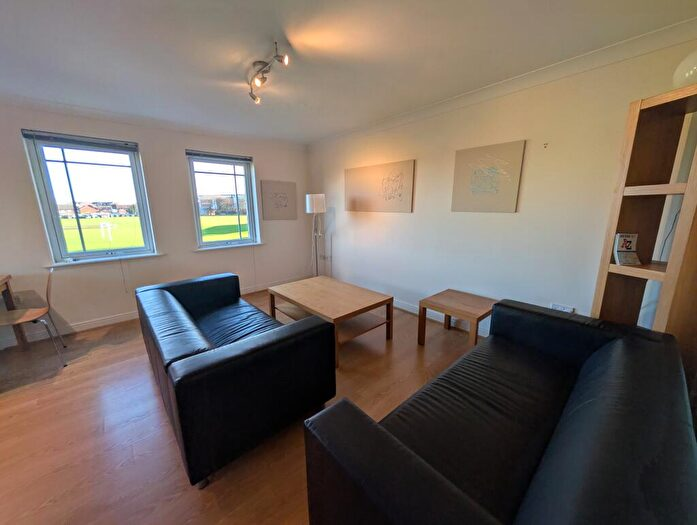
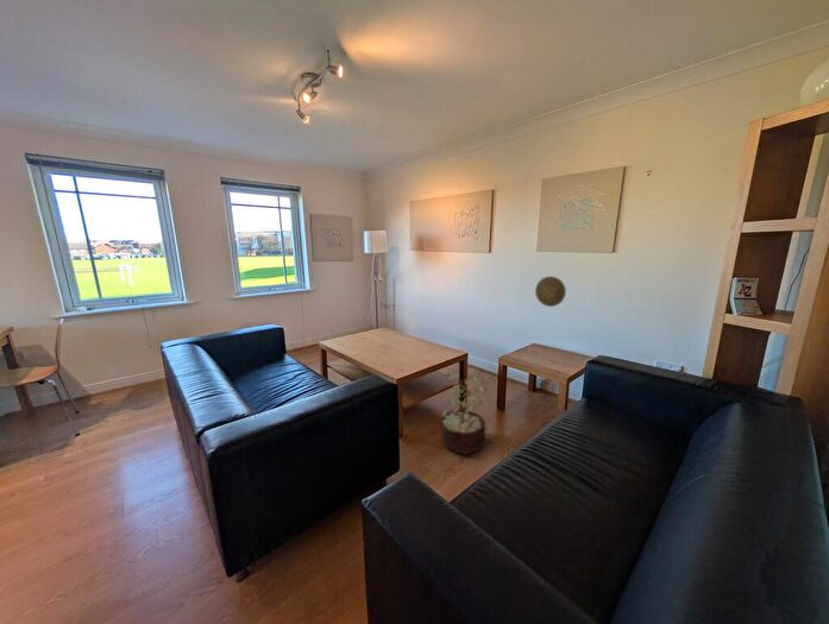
+ decorative plate (549, 291)
+ decorative plant (463, 406)
